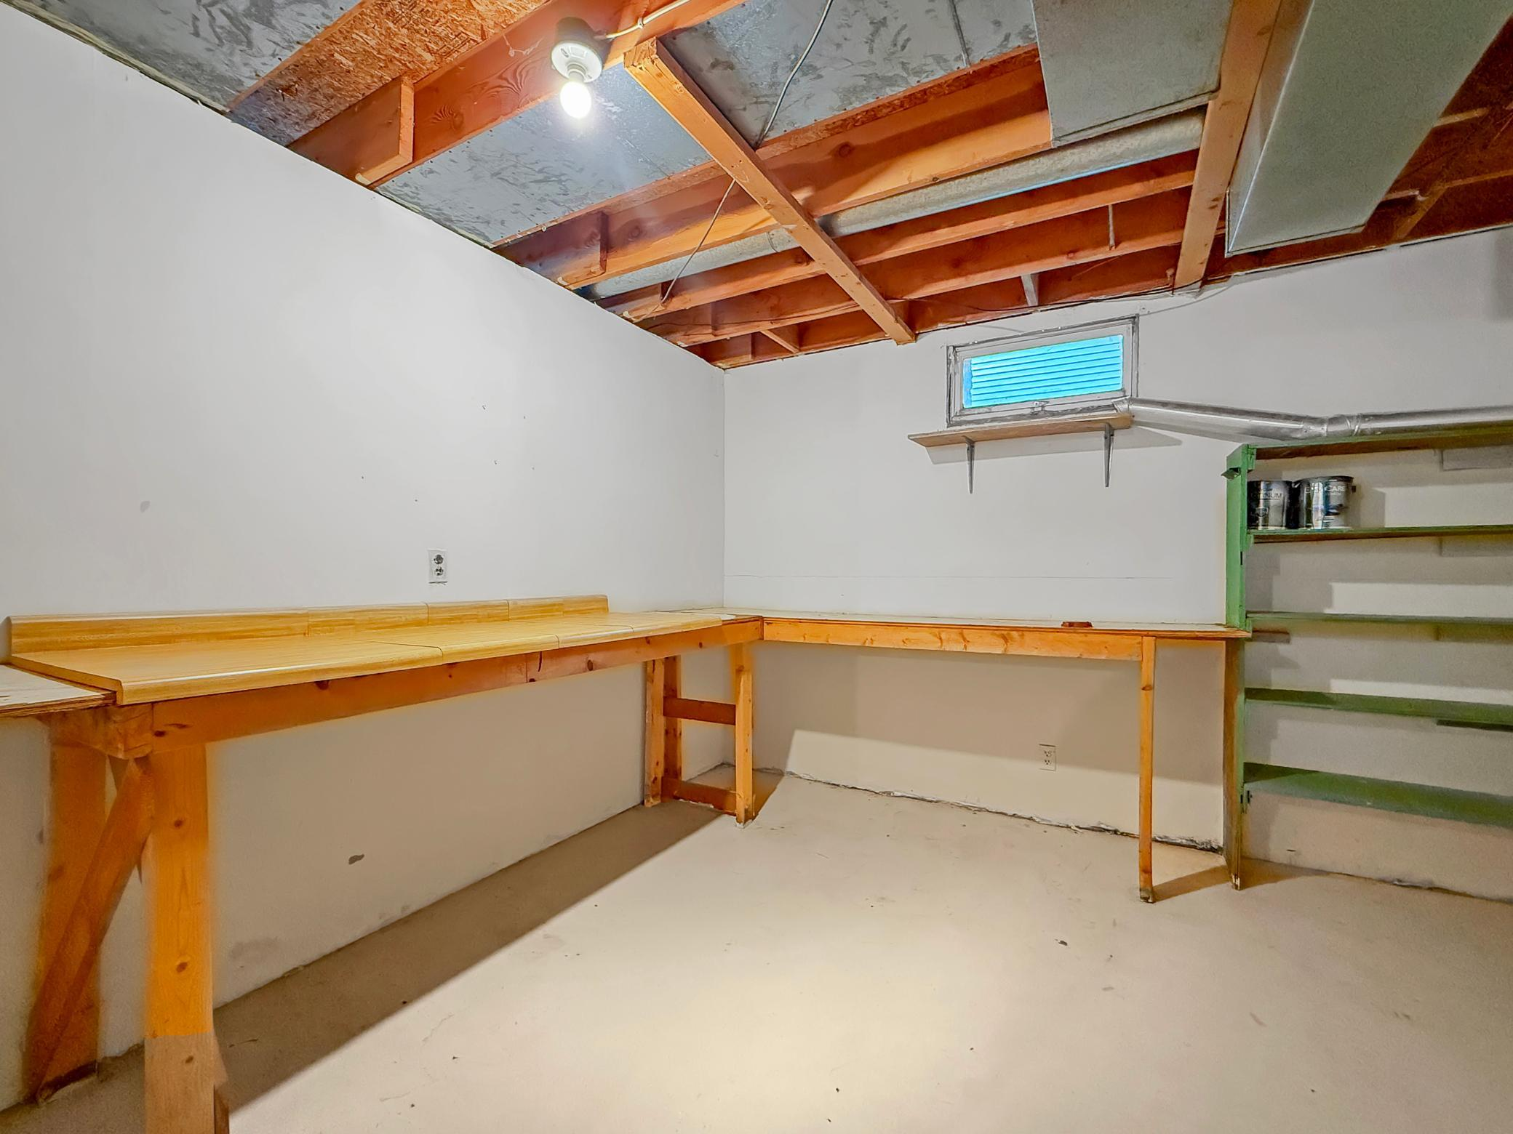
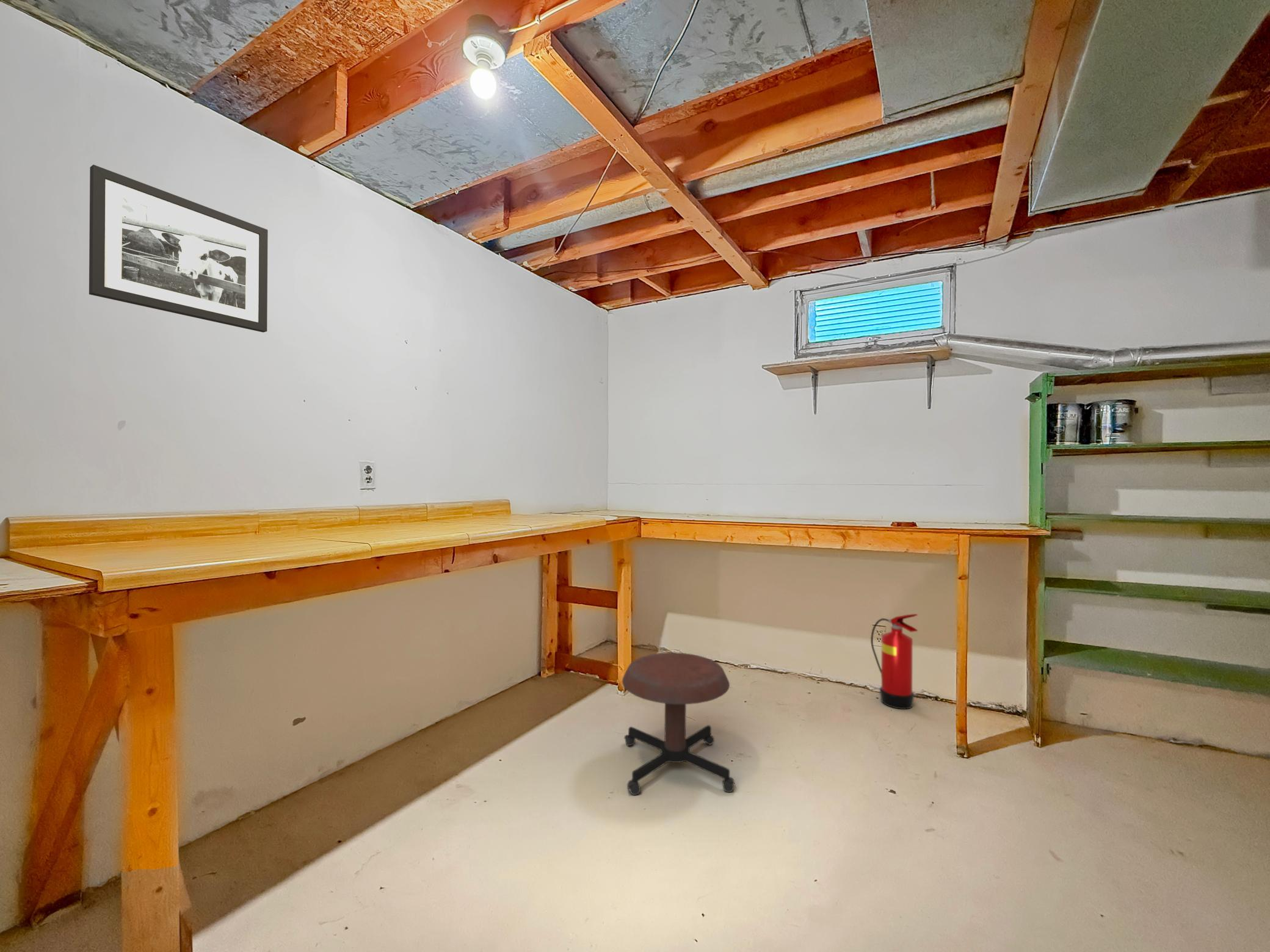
+ stool (675, 716)
+ fire extinguisher (893, 654)
+ picture frame (188, 258)
